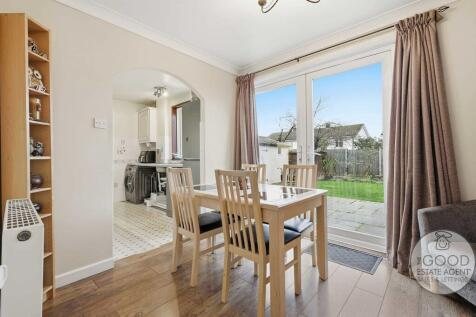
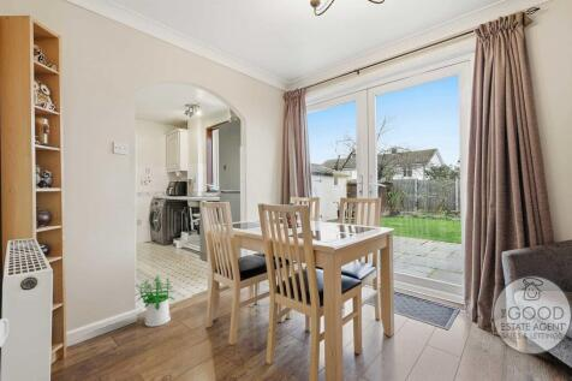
+ potted plant (154, 299)
